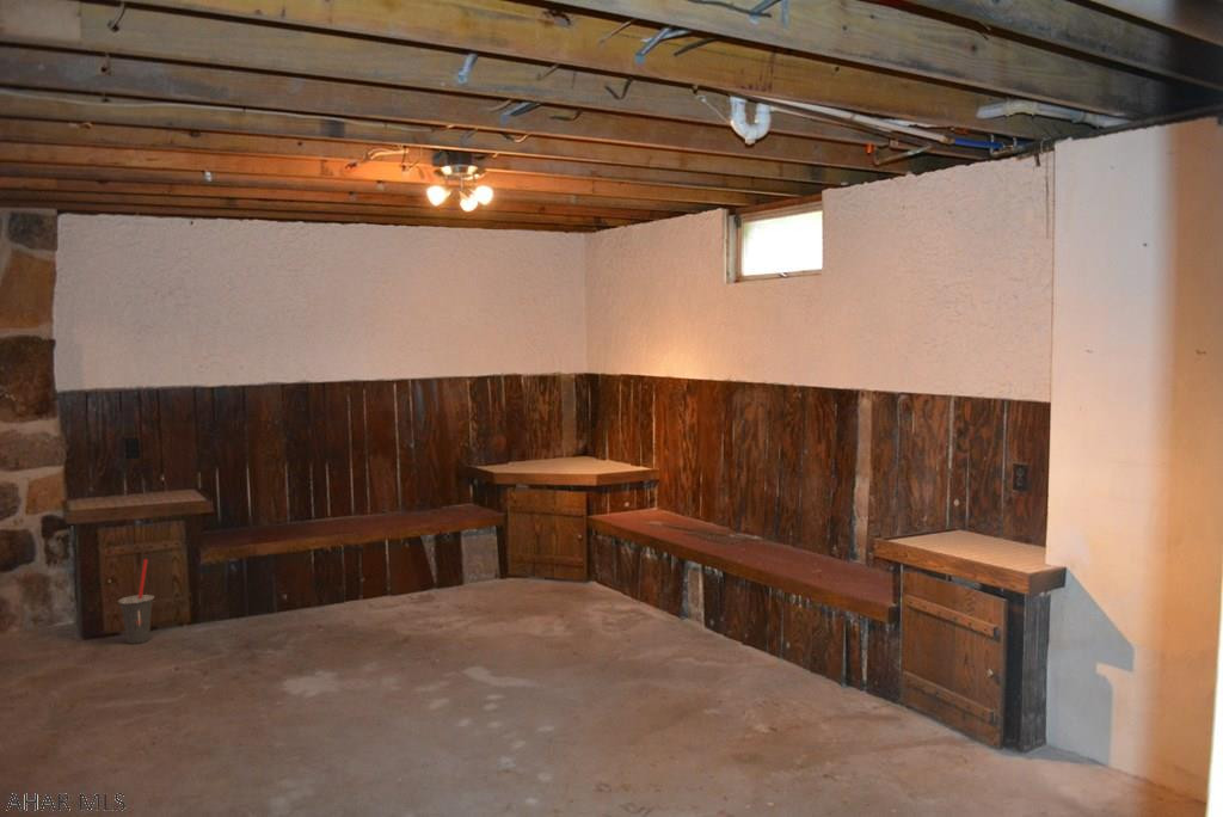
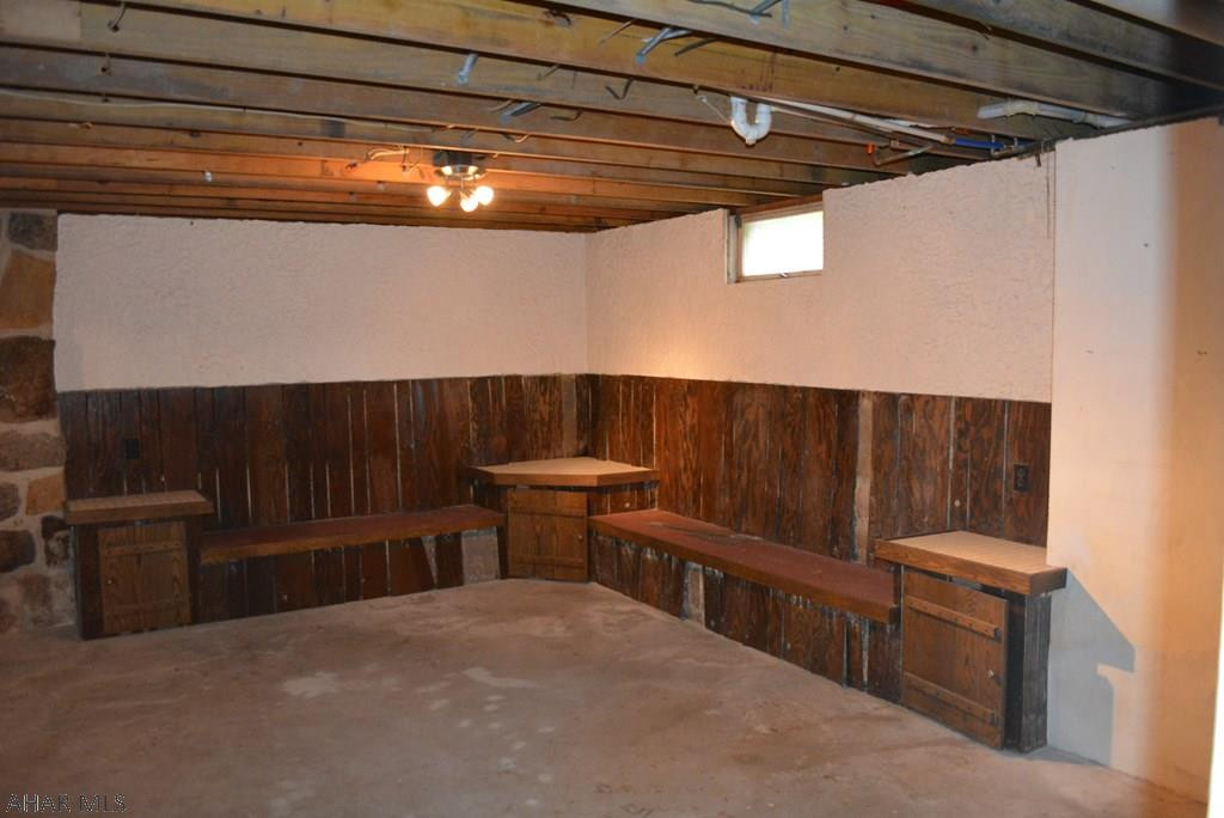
- beverage cup (136, 601)
